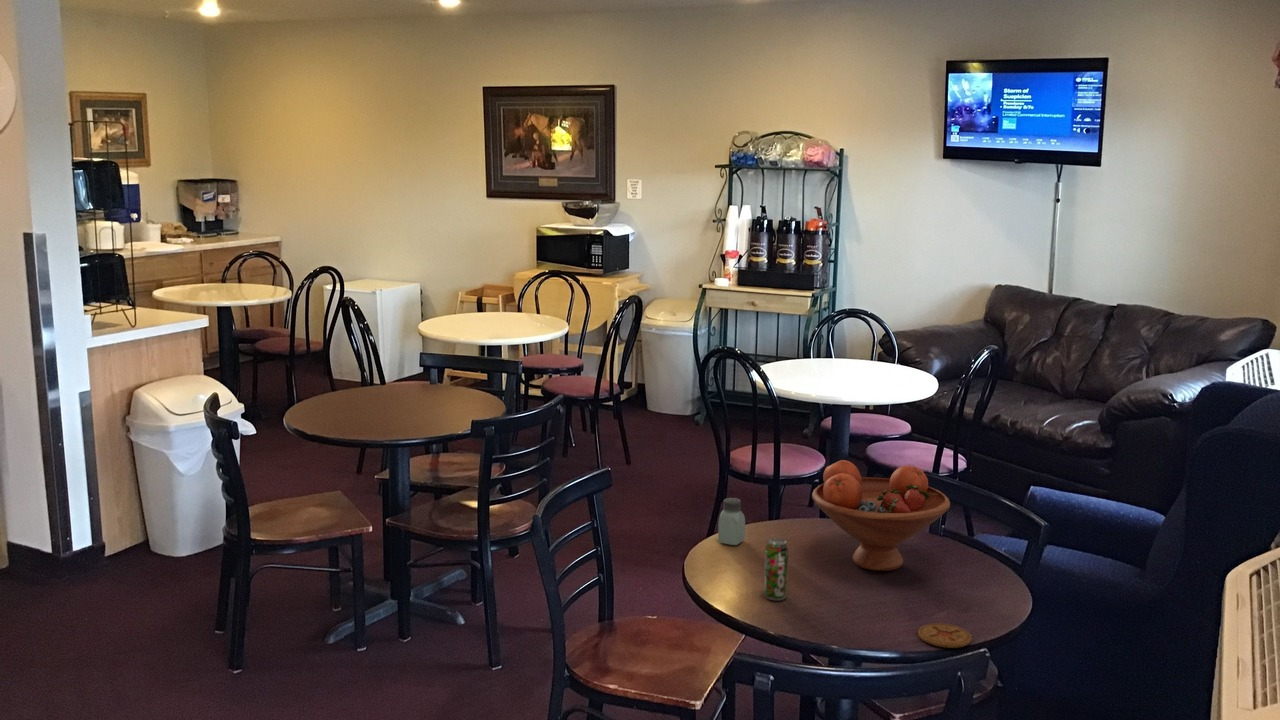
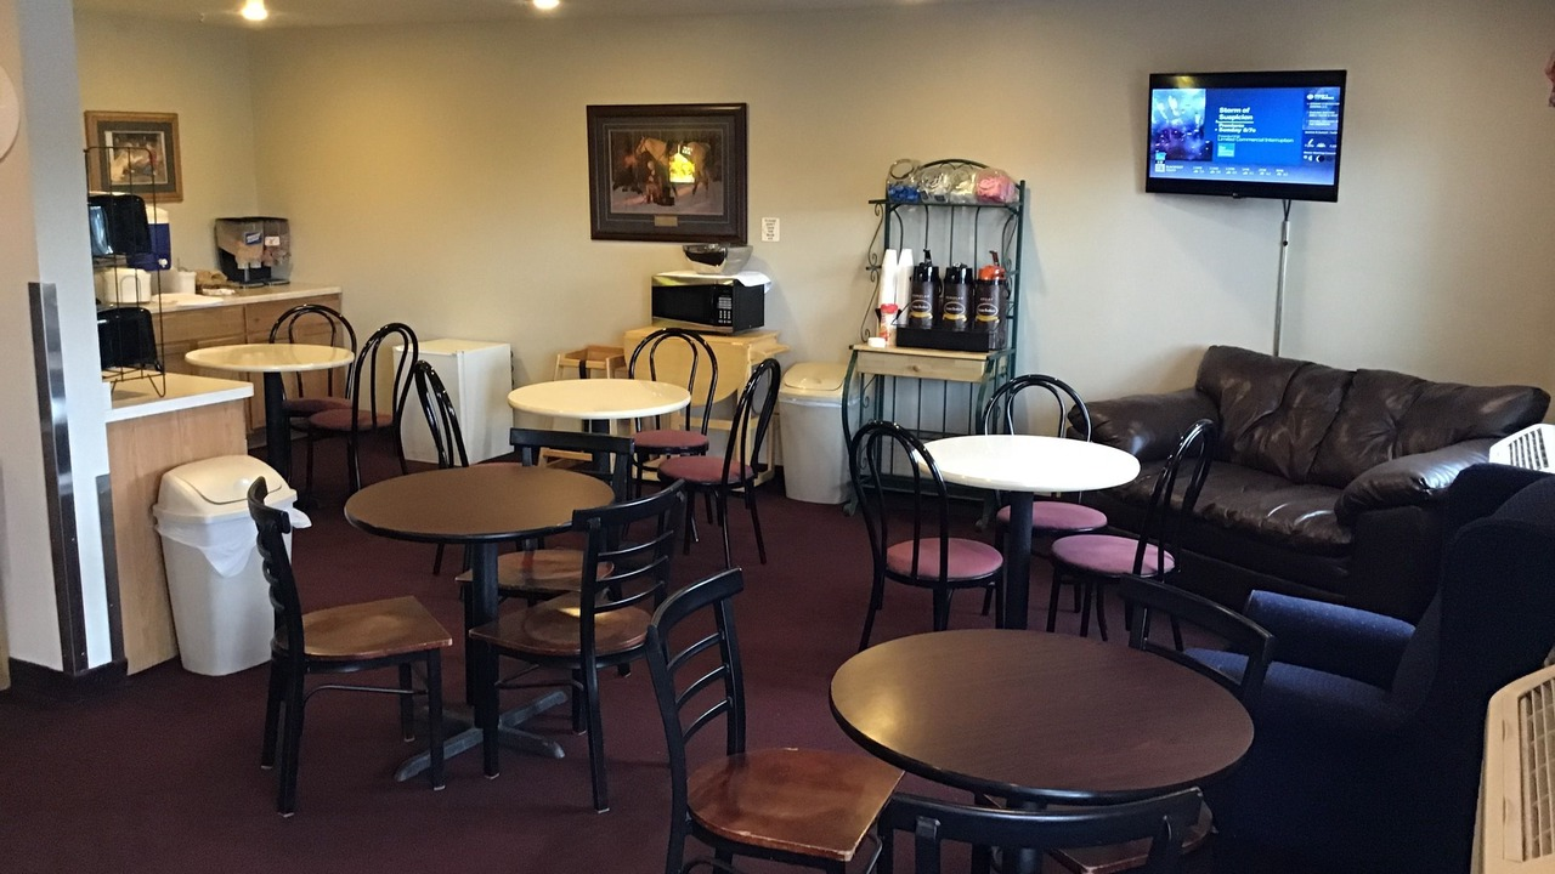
- saltshaker (731, 520)
- beverage can (776, 569)
- fruit bowl (879, 516)
- coaster (944, 635)
